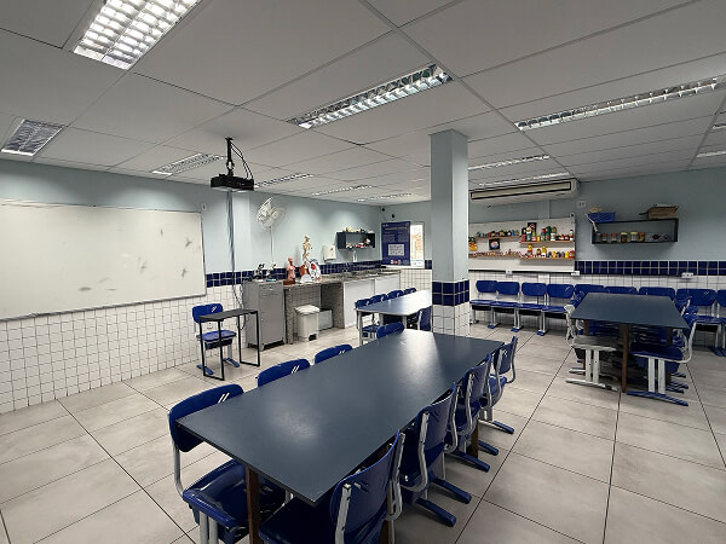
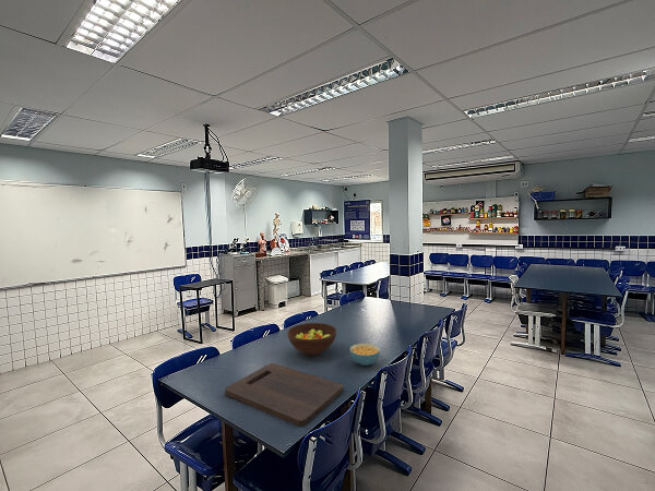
+ cereal bowl (365, 356)
+ fruit bowl (312, 342)
+ cutting board (284, 390)
